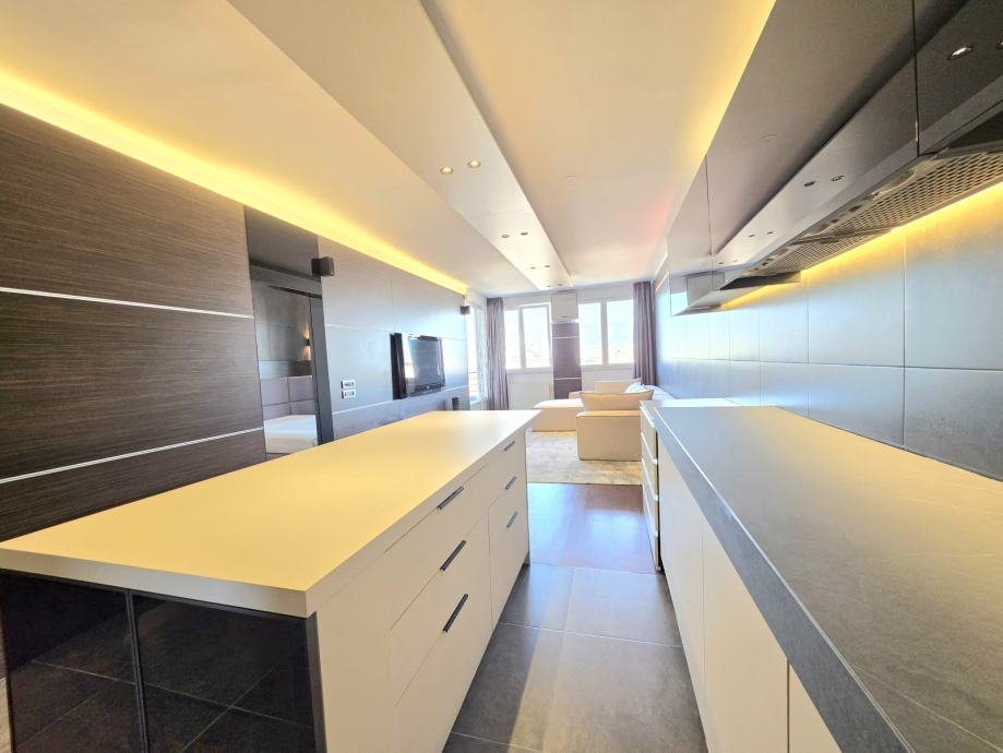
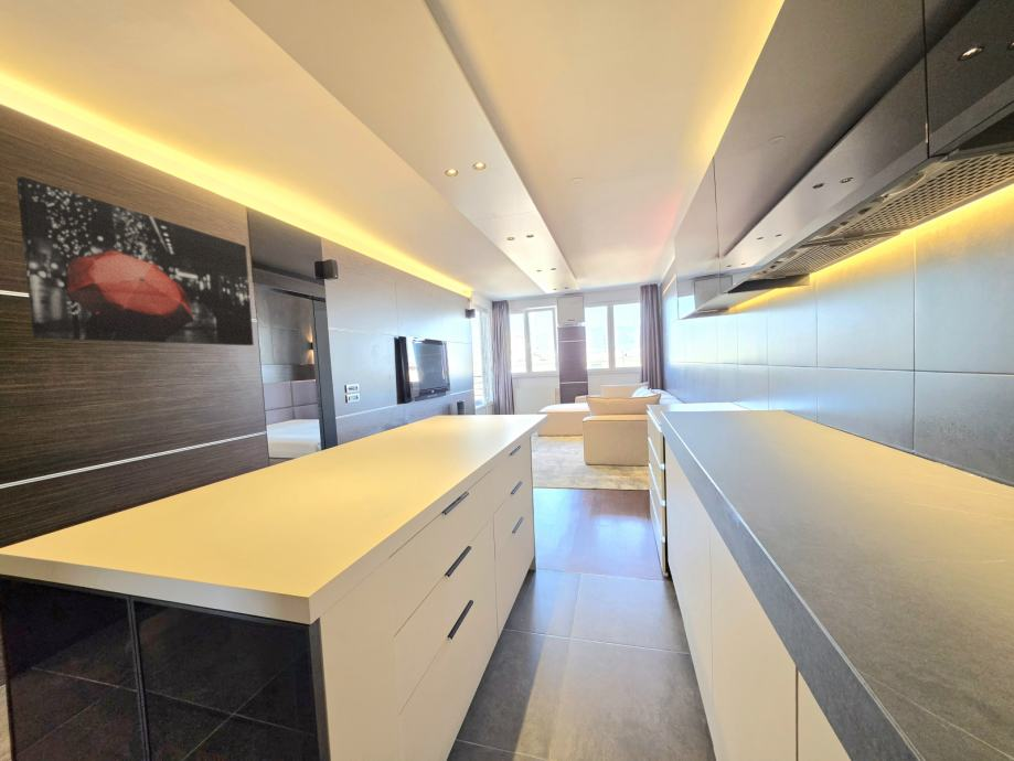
+ wall art (163, 281)
